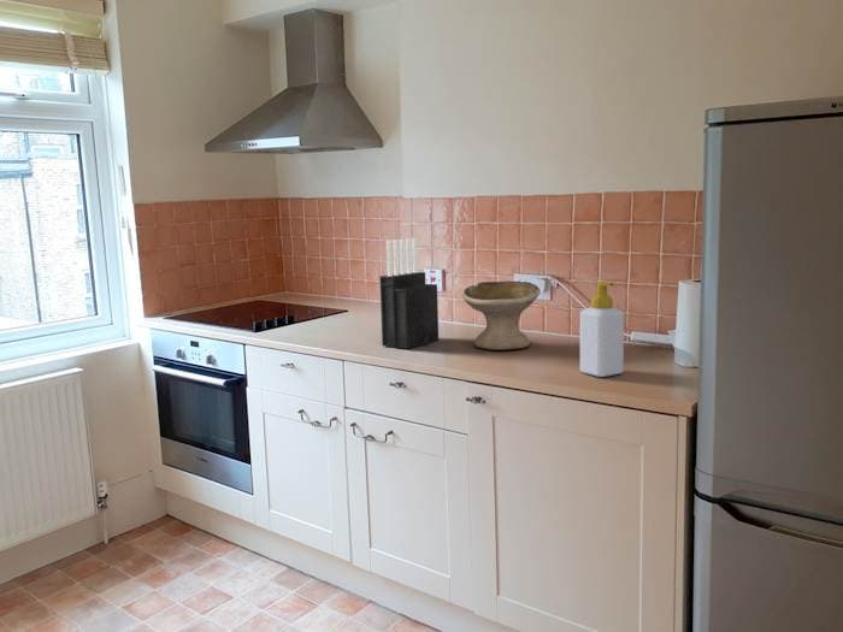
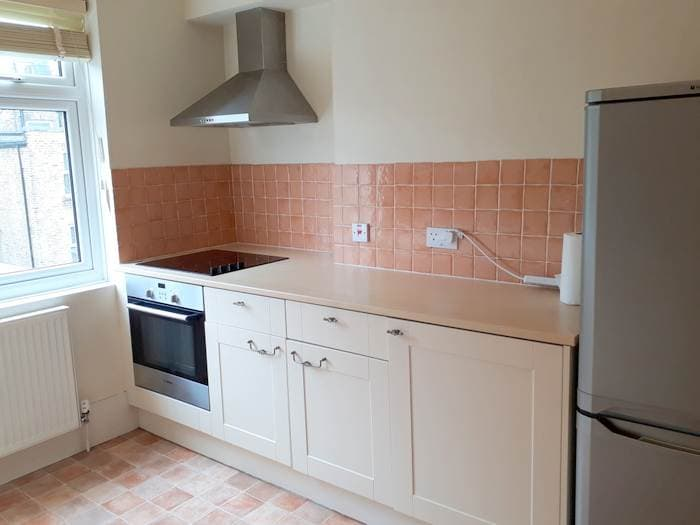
- bowl (501, 314)
- knife block (412, 291)
- soap bottle (601, 327)
